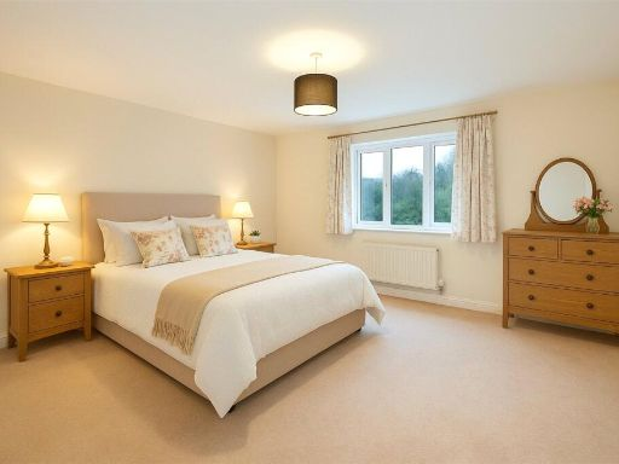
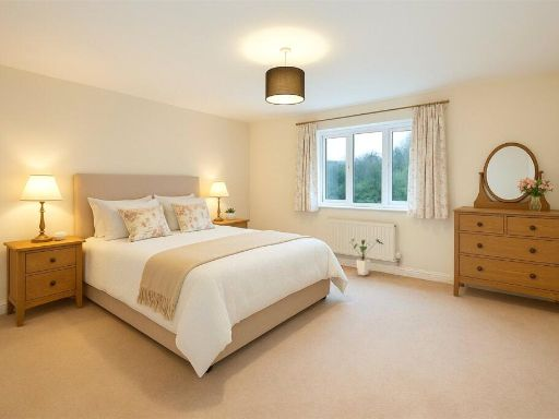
+ house plant (365, 255)
